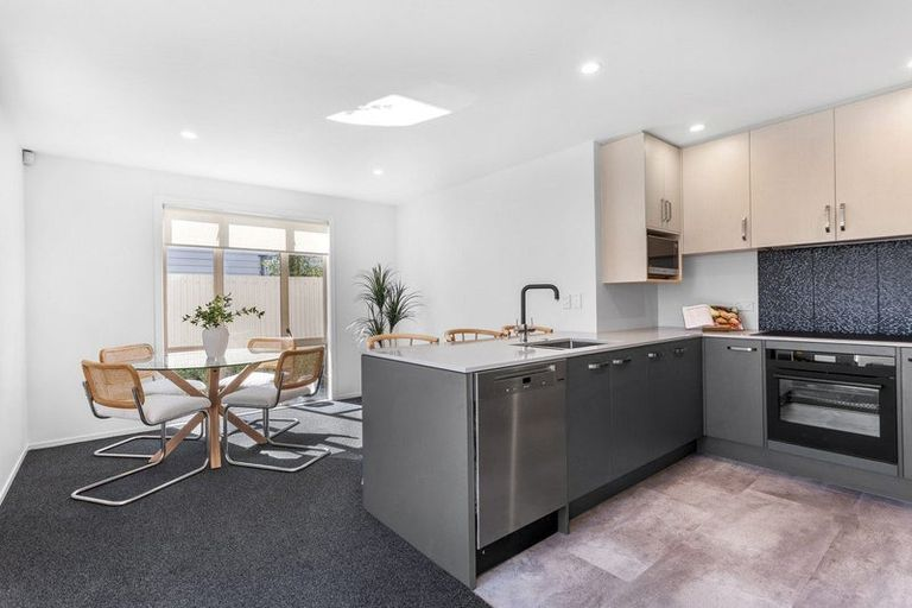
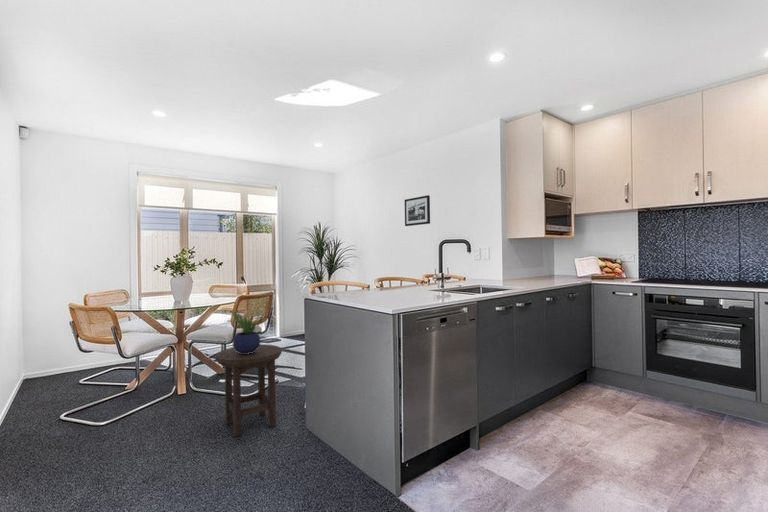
+ potted plant (247, 330)
+ stool (252, 394)
+ picture frame (416, 211)
